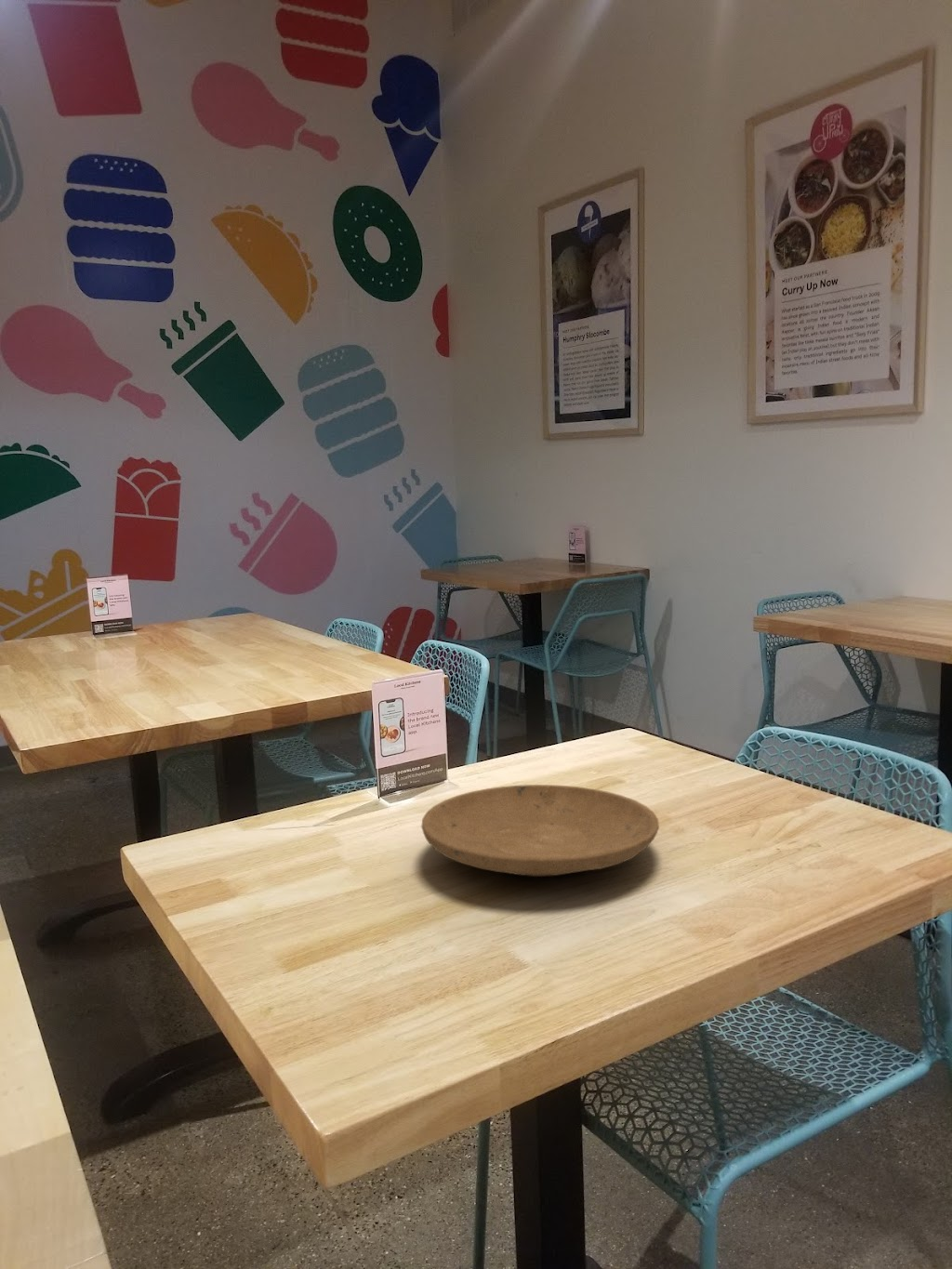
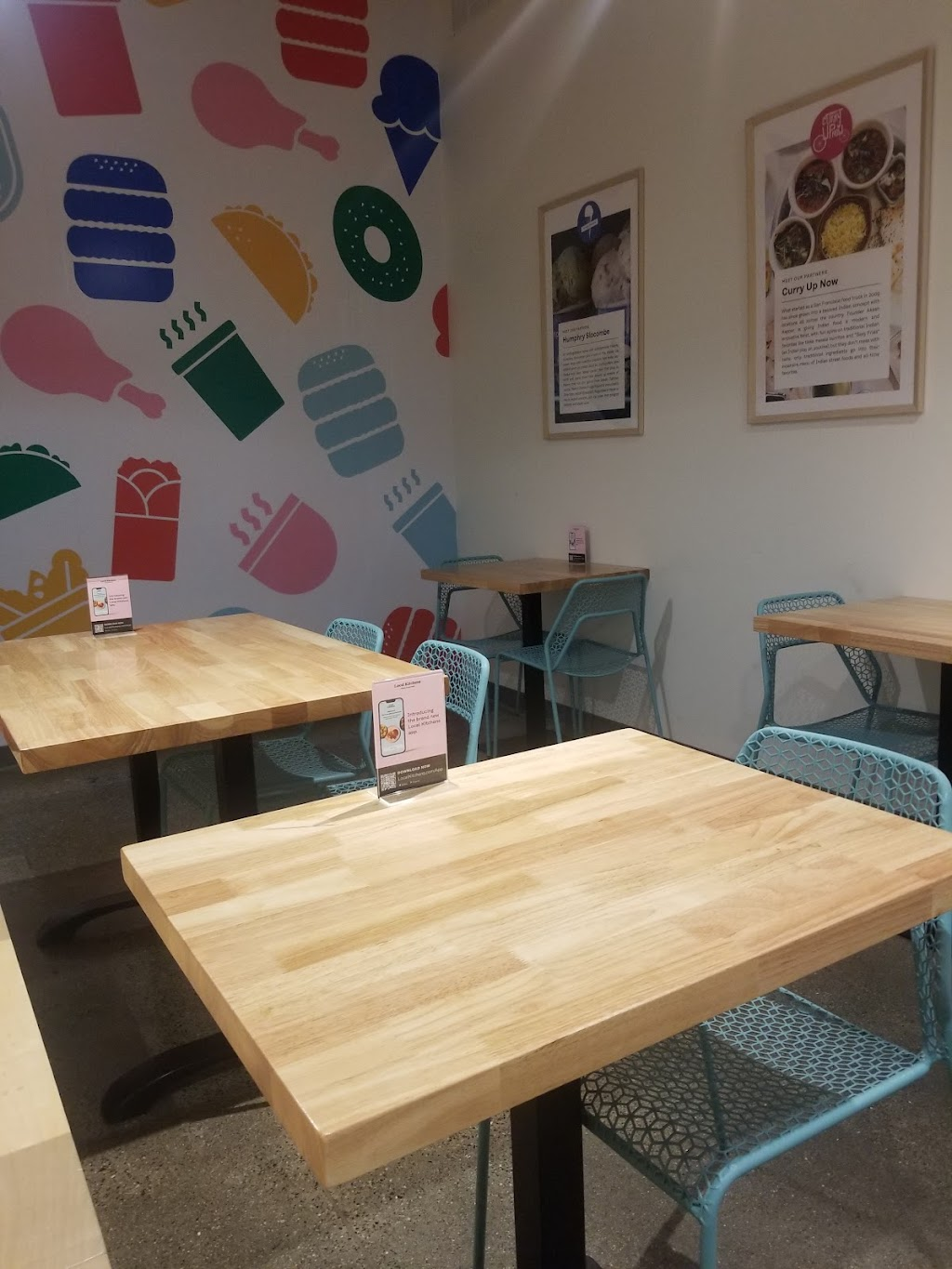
- plate (539, 836)
